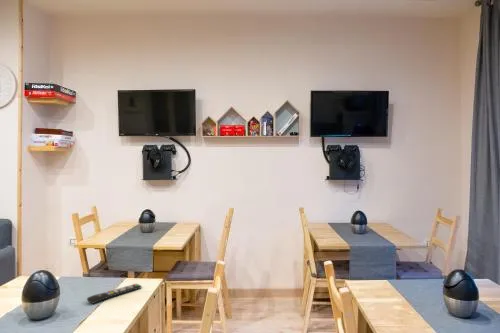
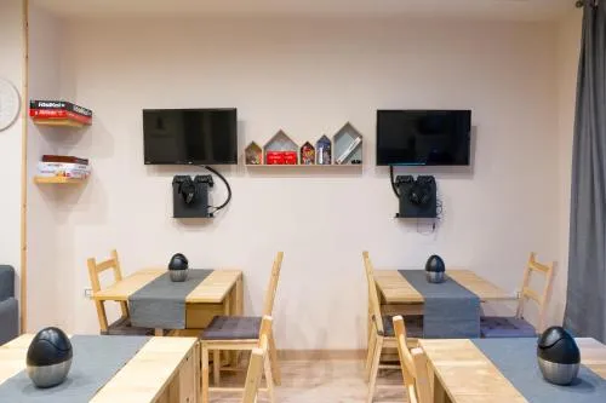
- remote control (115, 292)
